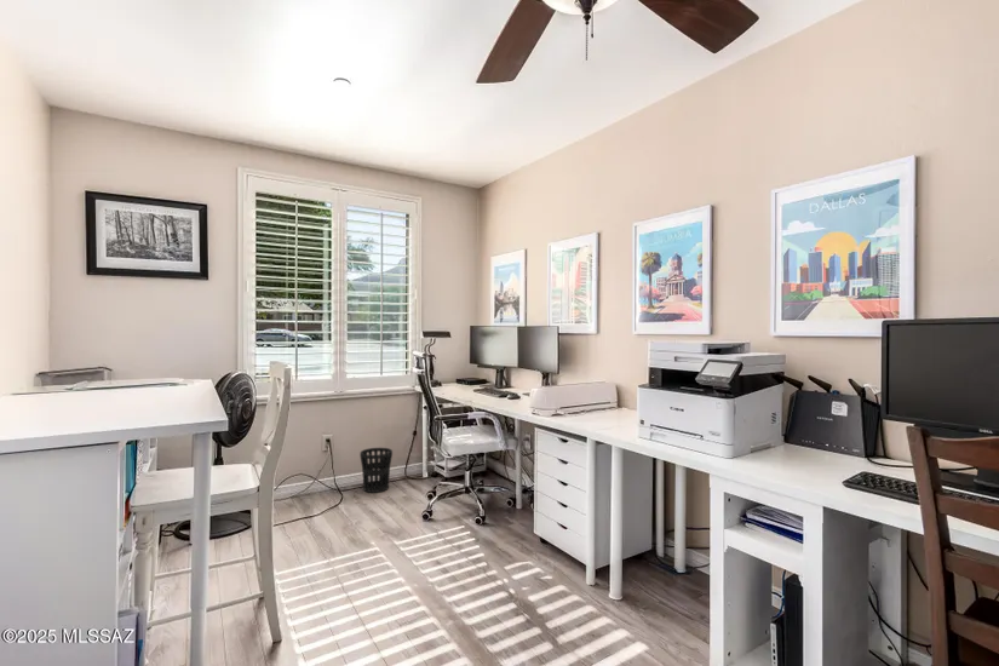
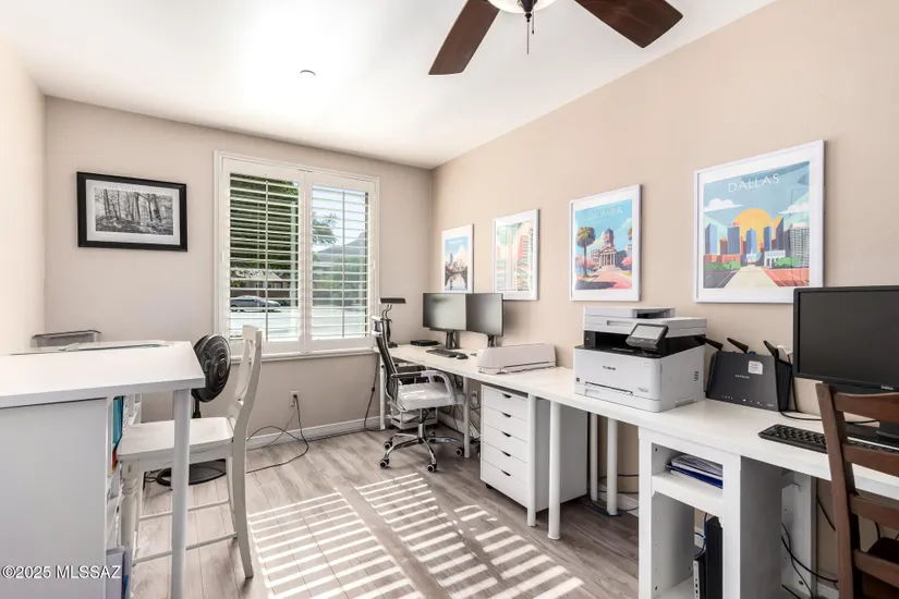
- wastebasket (375, 470)
